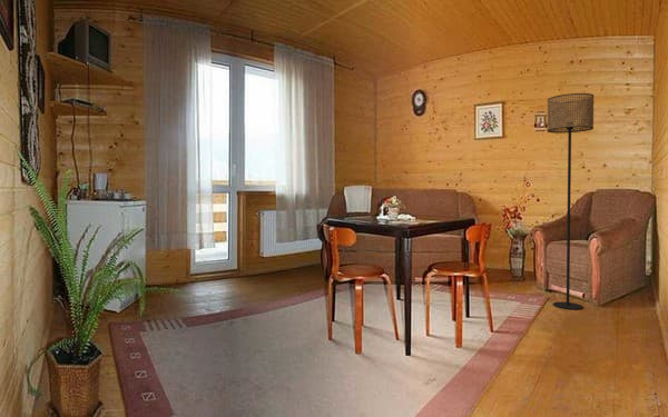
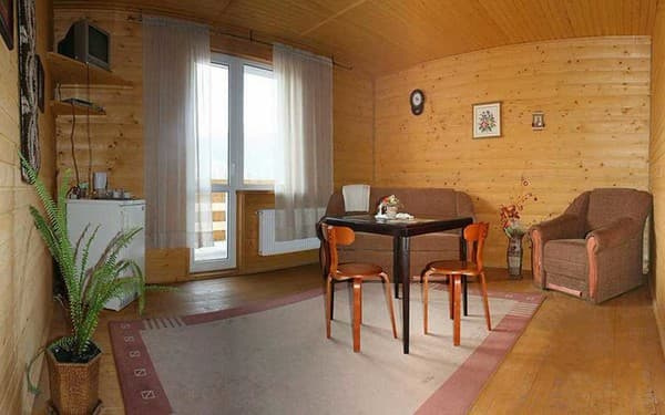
- floor lamp (569, 202)
